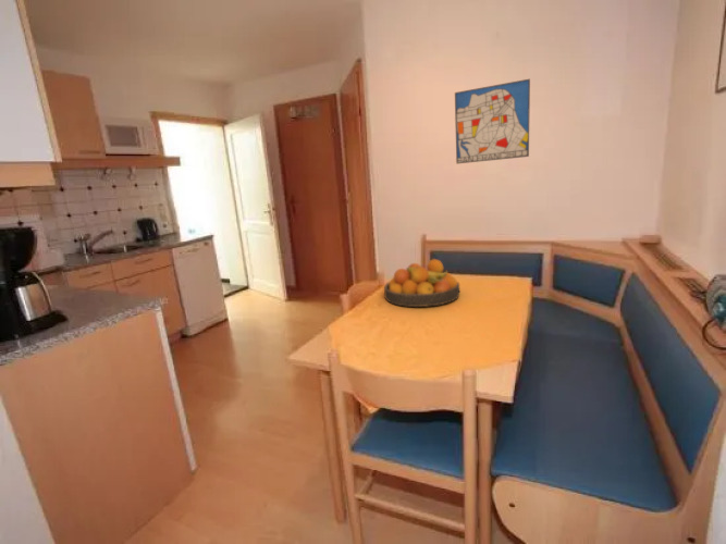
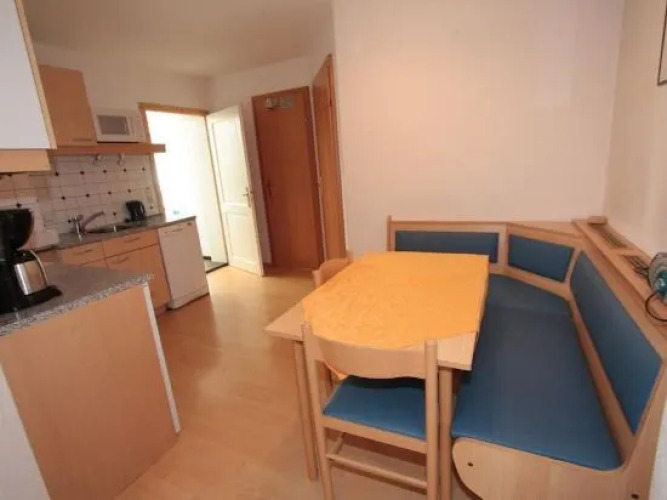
- wall art (491, 123)
- fruit bowl (420, 279)
